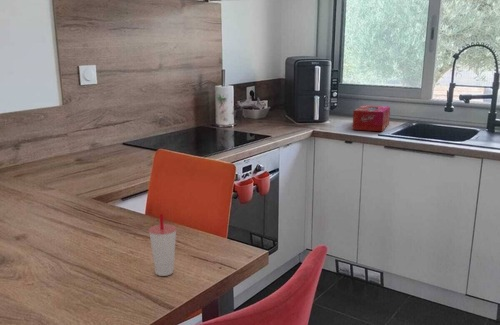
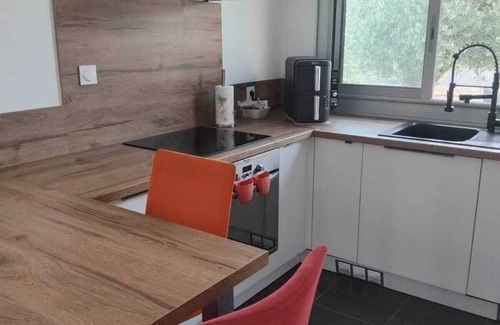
- cup (163, 243)
- tissue box (372, 117)
